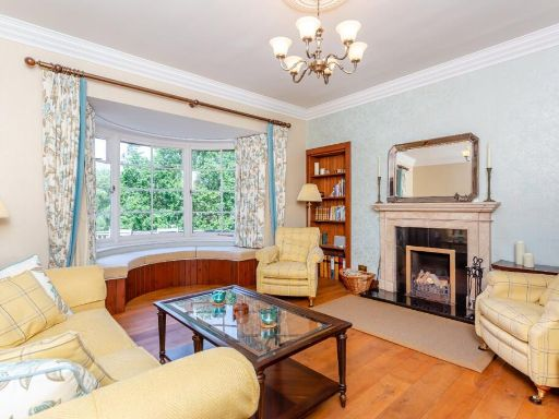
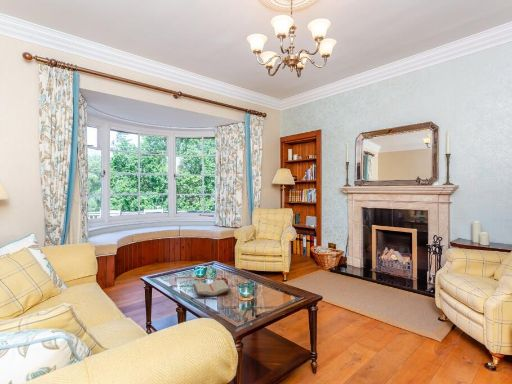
+ paperback book (211, 287)
